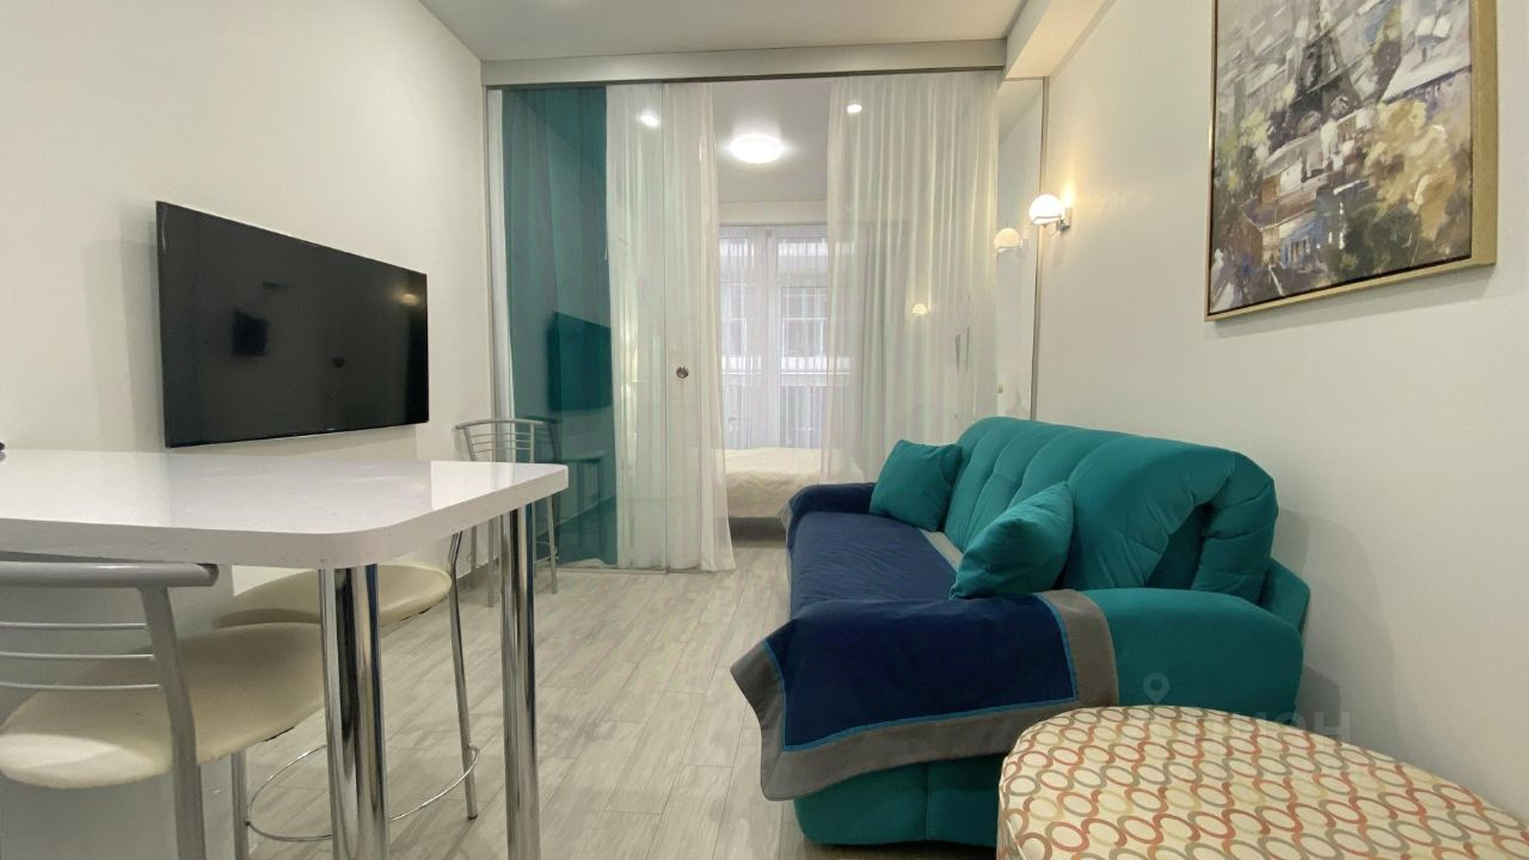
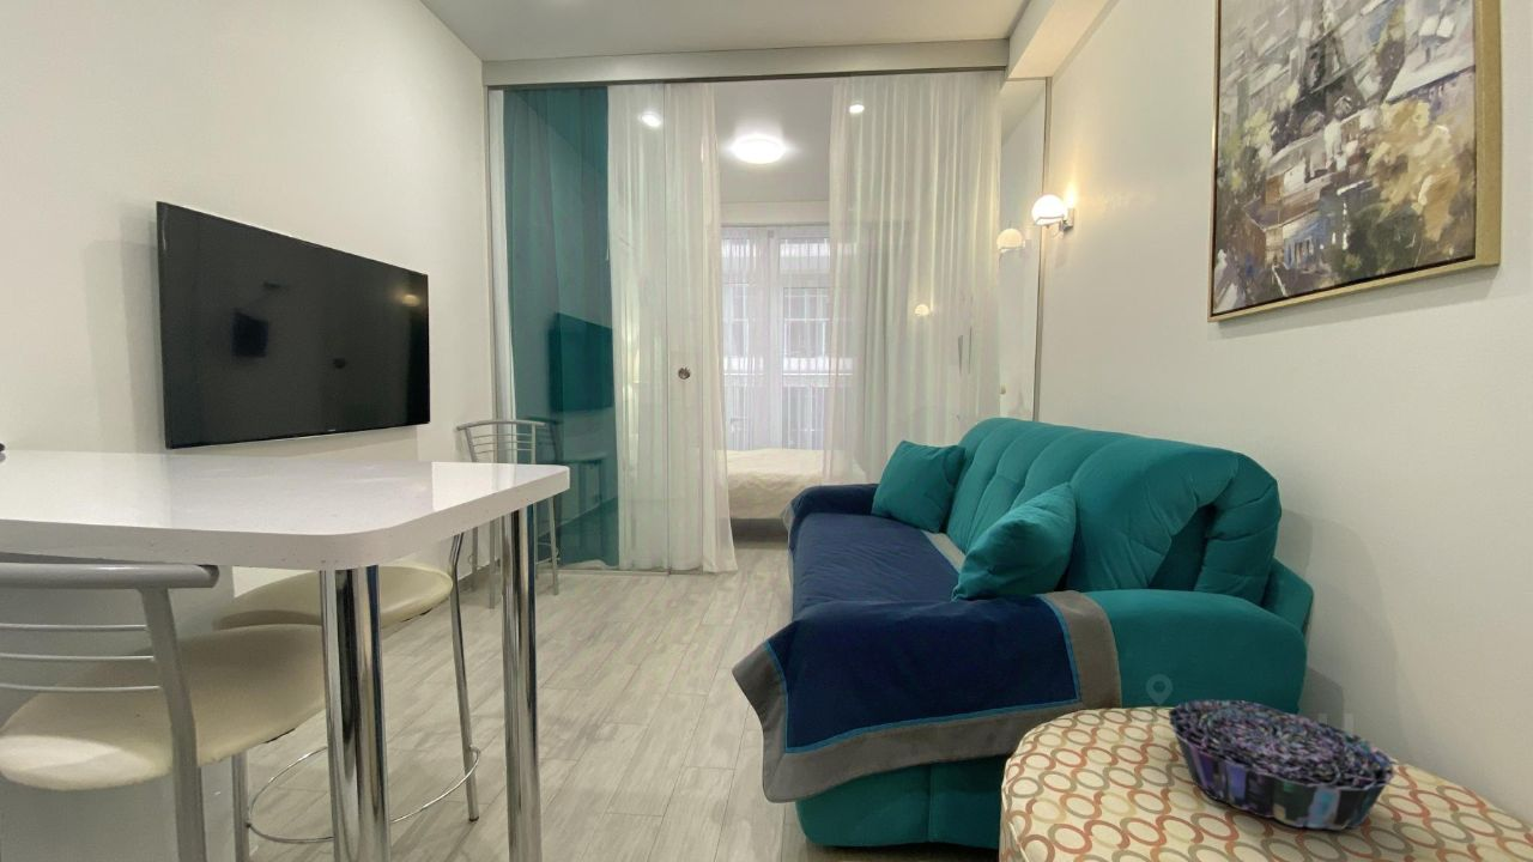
+ decorative bowl (1272, 763)
